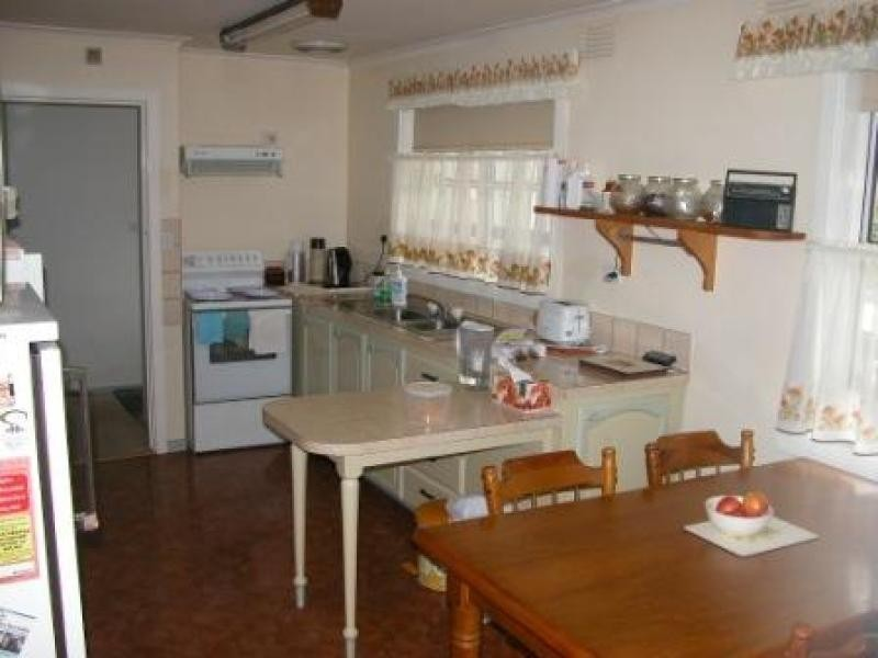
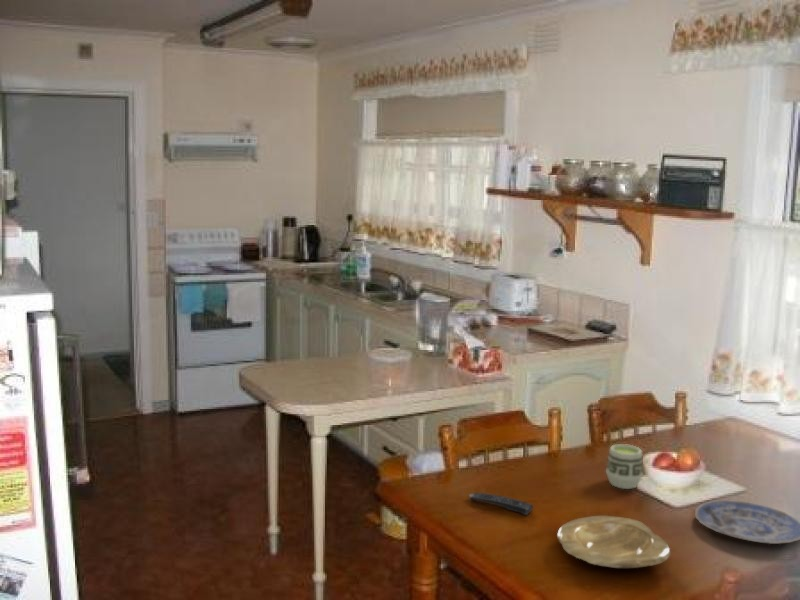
+ cup (624, 466)
+ plate (749, 524)
+ remote control (499, 502)
+ plate (610, 545)
